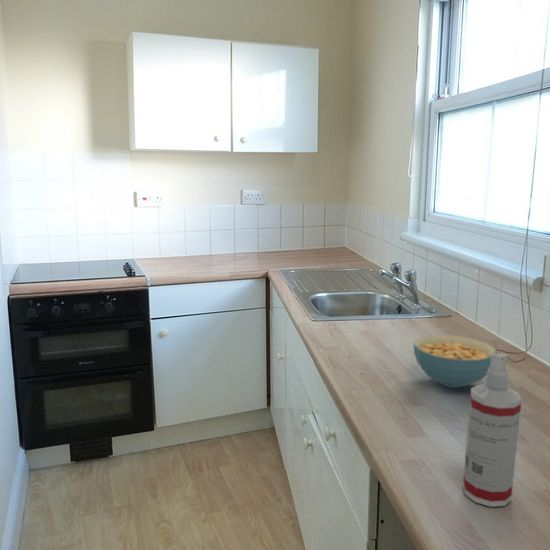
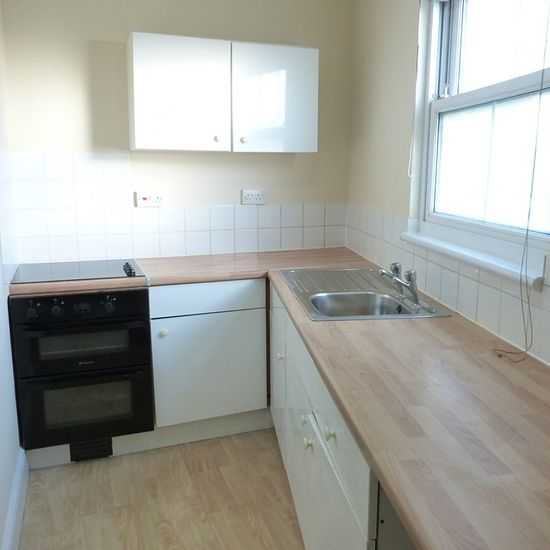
- cereal bowl (452, 365)
- spray bottle (492, 425)
